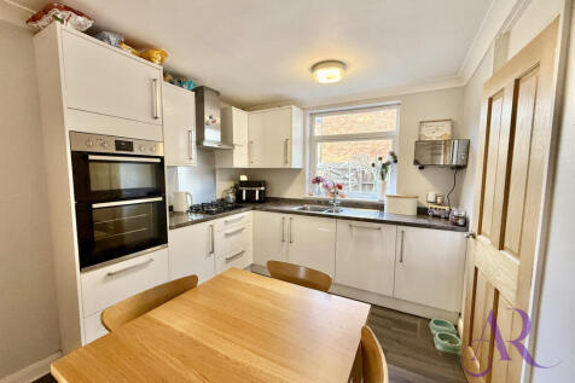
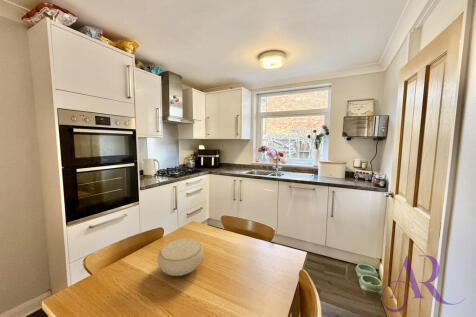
+ bowl (181, 258)
